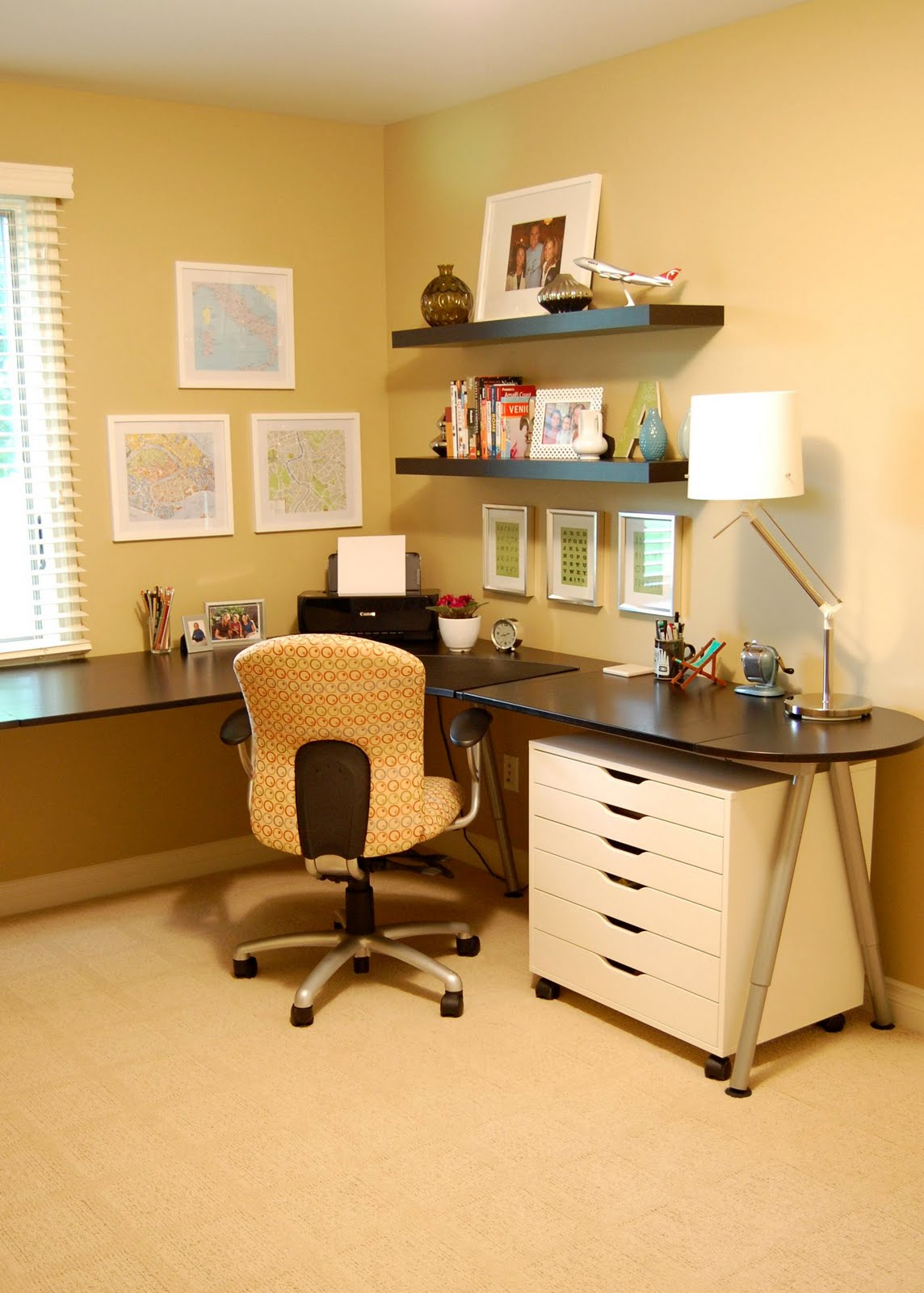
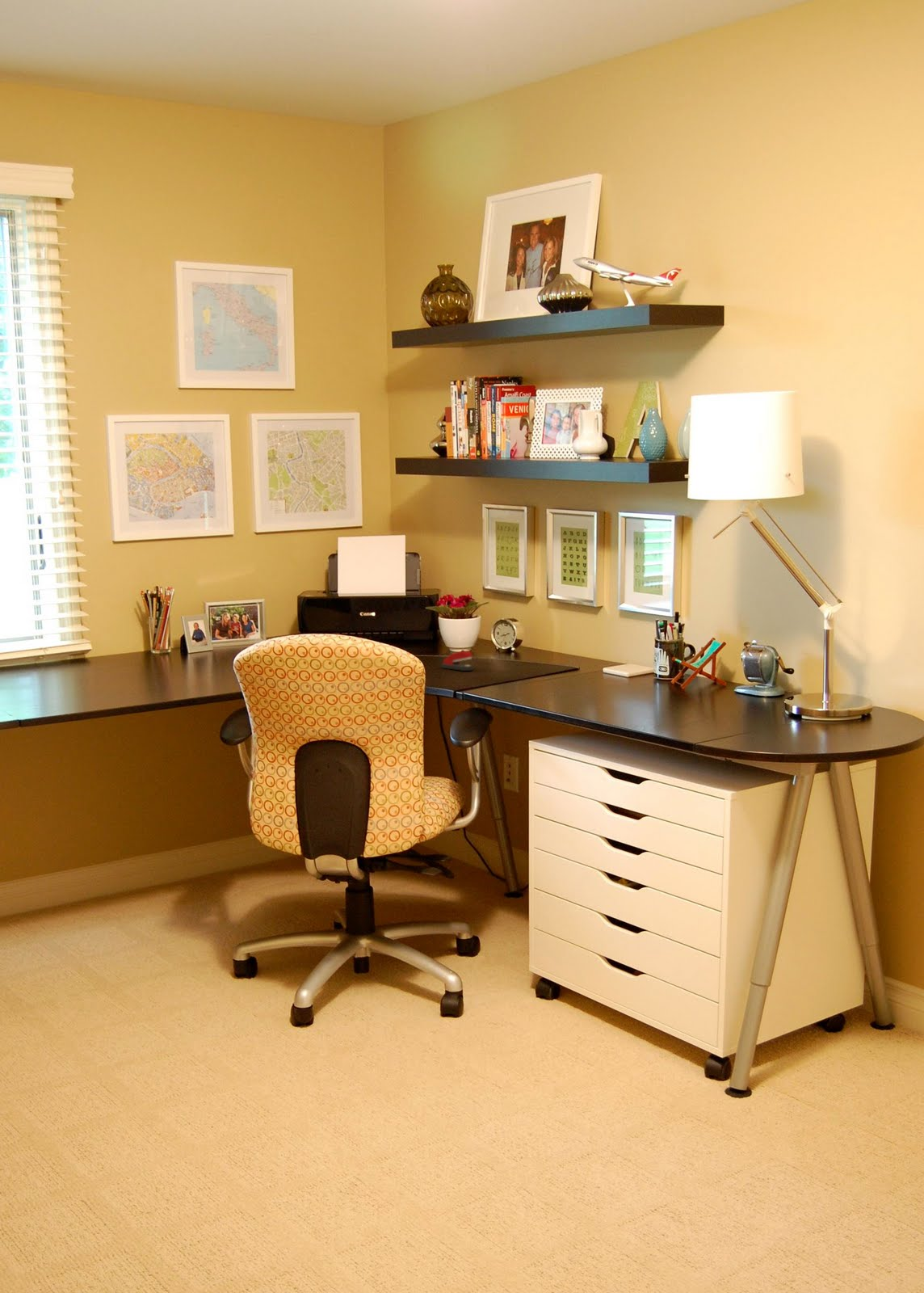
+ stapler (458, 659)
